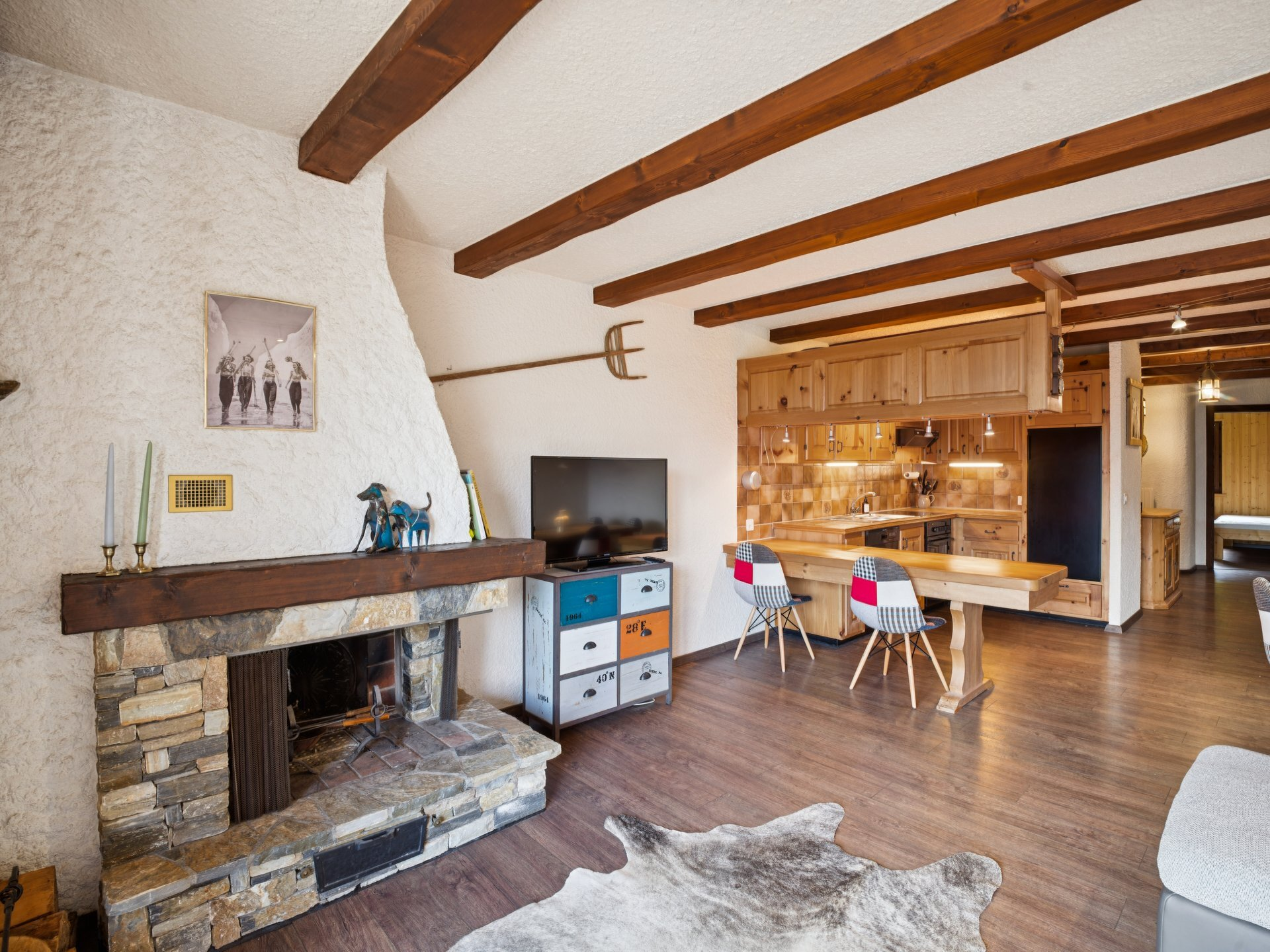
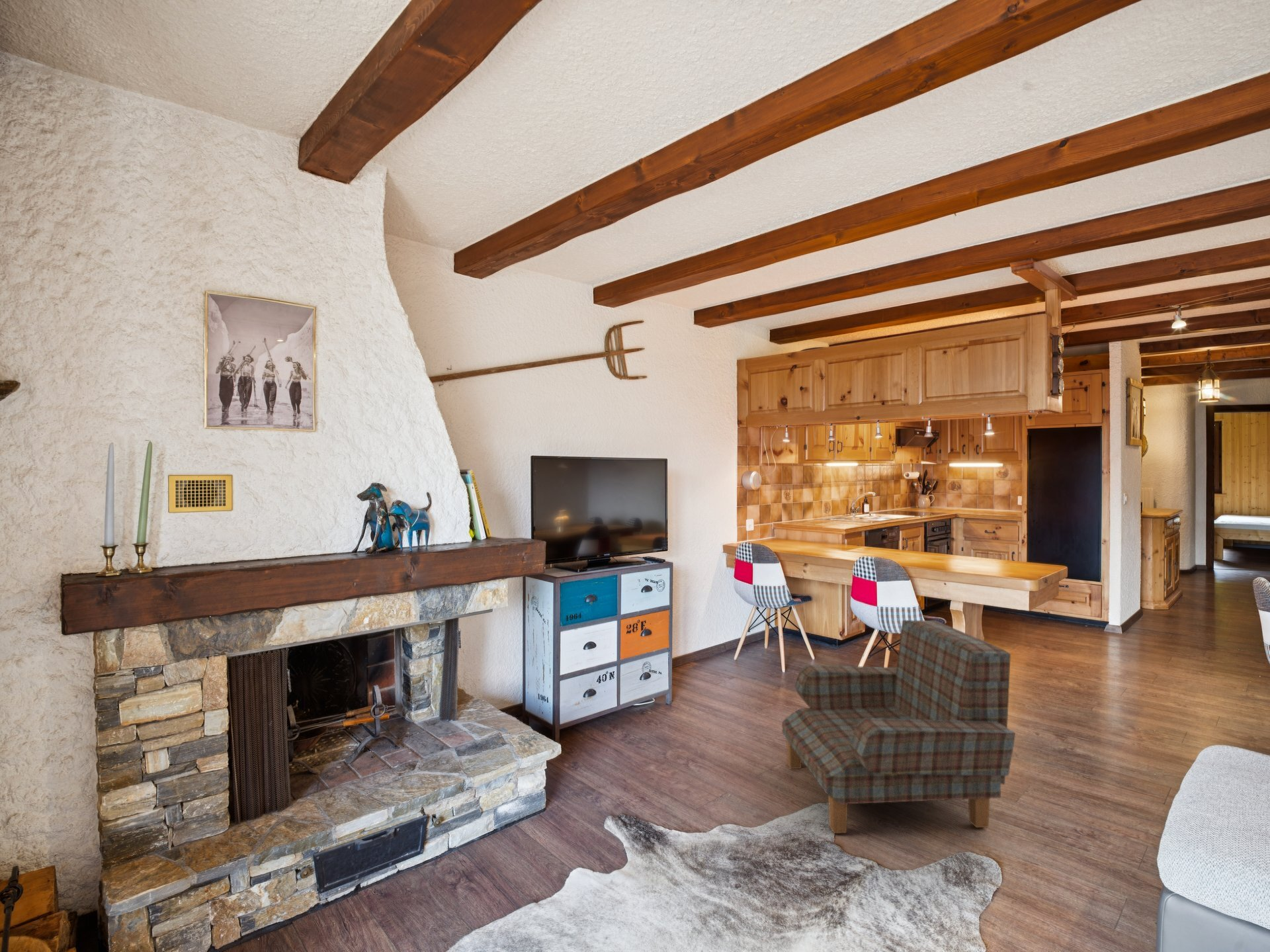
+ armchair (884, 713)
